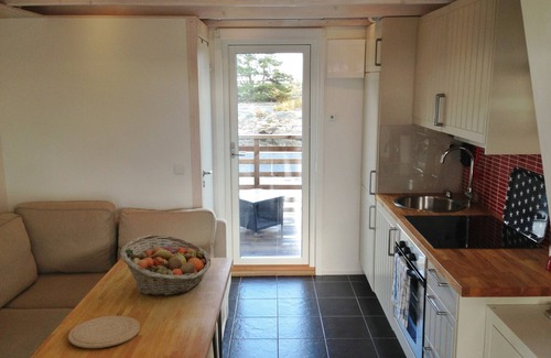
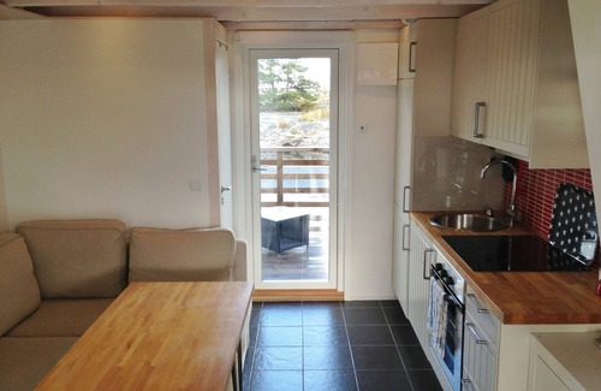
- plate (105, 329)
- fruit basket (166, 262)
